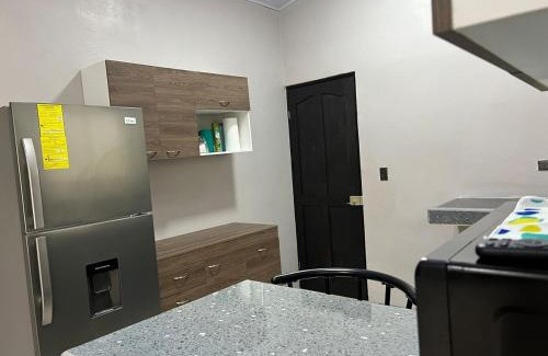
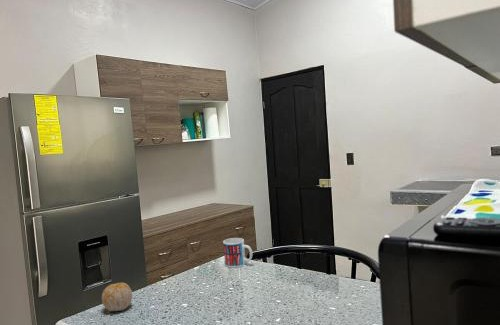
+ mug (238, 252)
+ fruit (117, 296)
